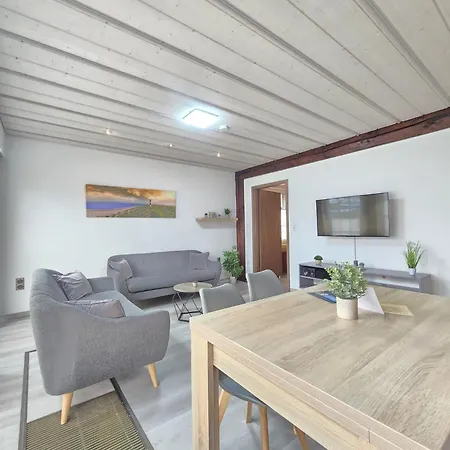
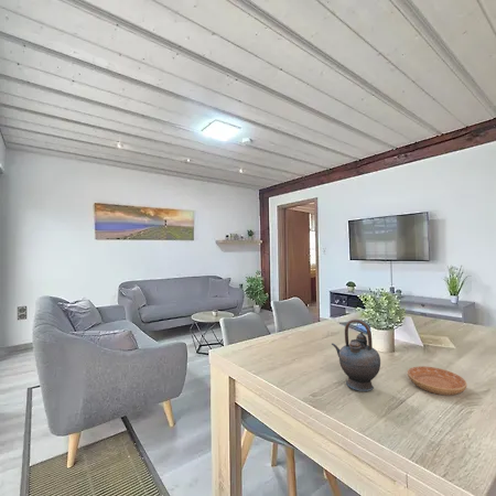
+ saucer (435, 380)
+ teapot (354, 352)
